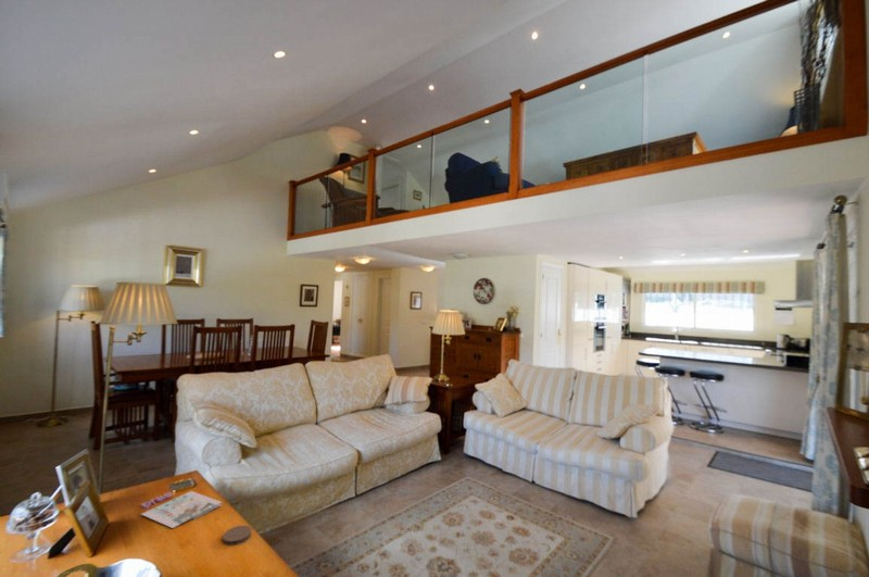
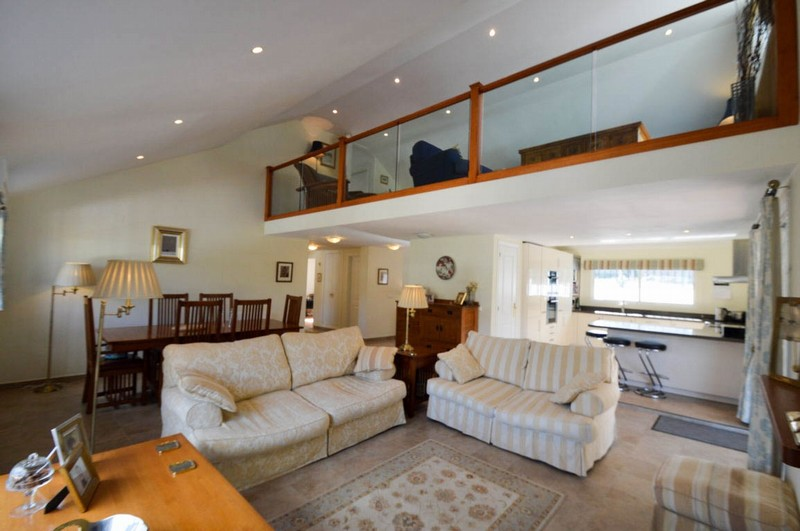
- magazine (176, 506)
- coaster (237, 535)
